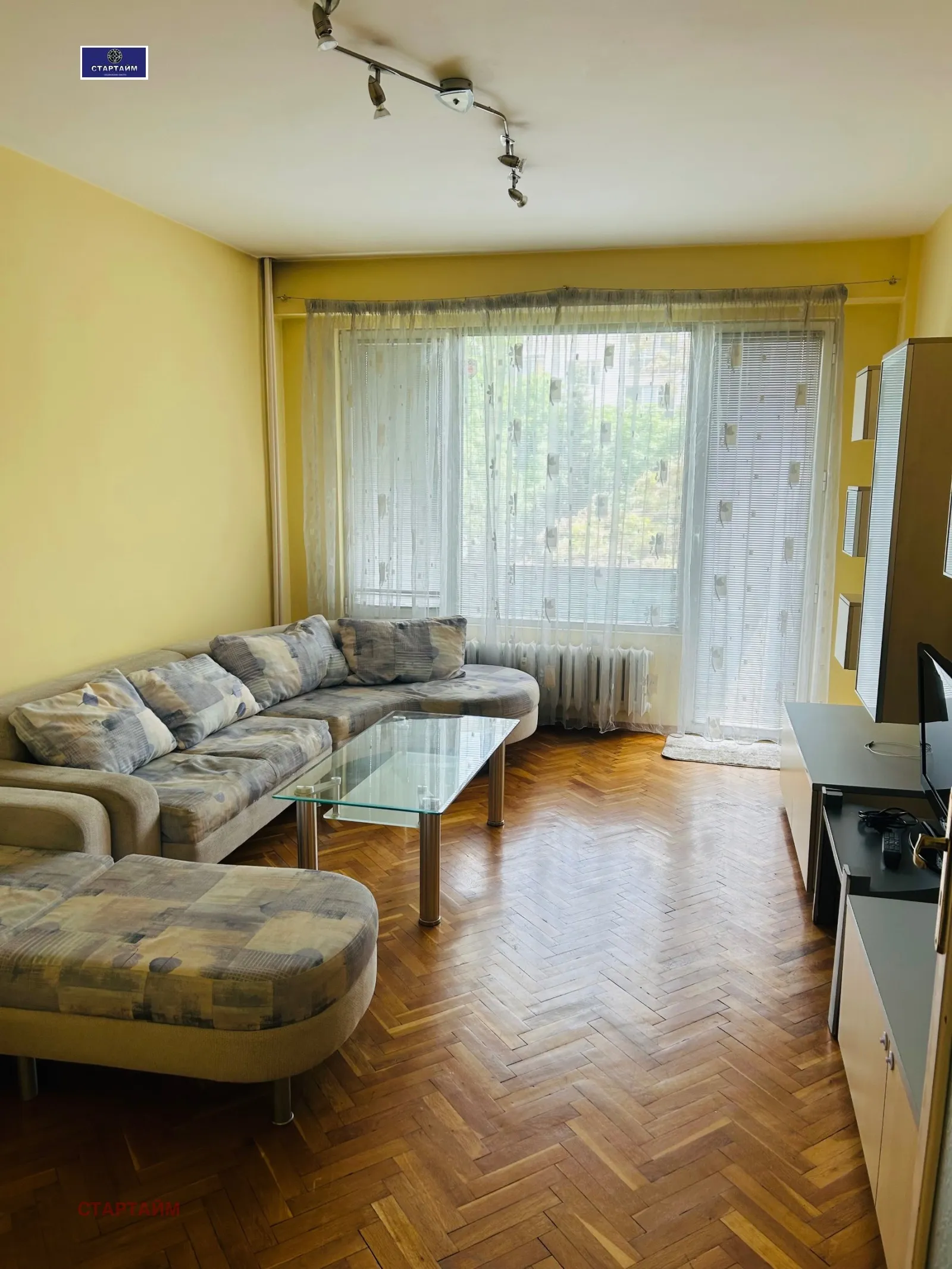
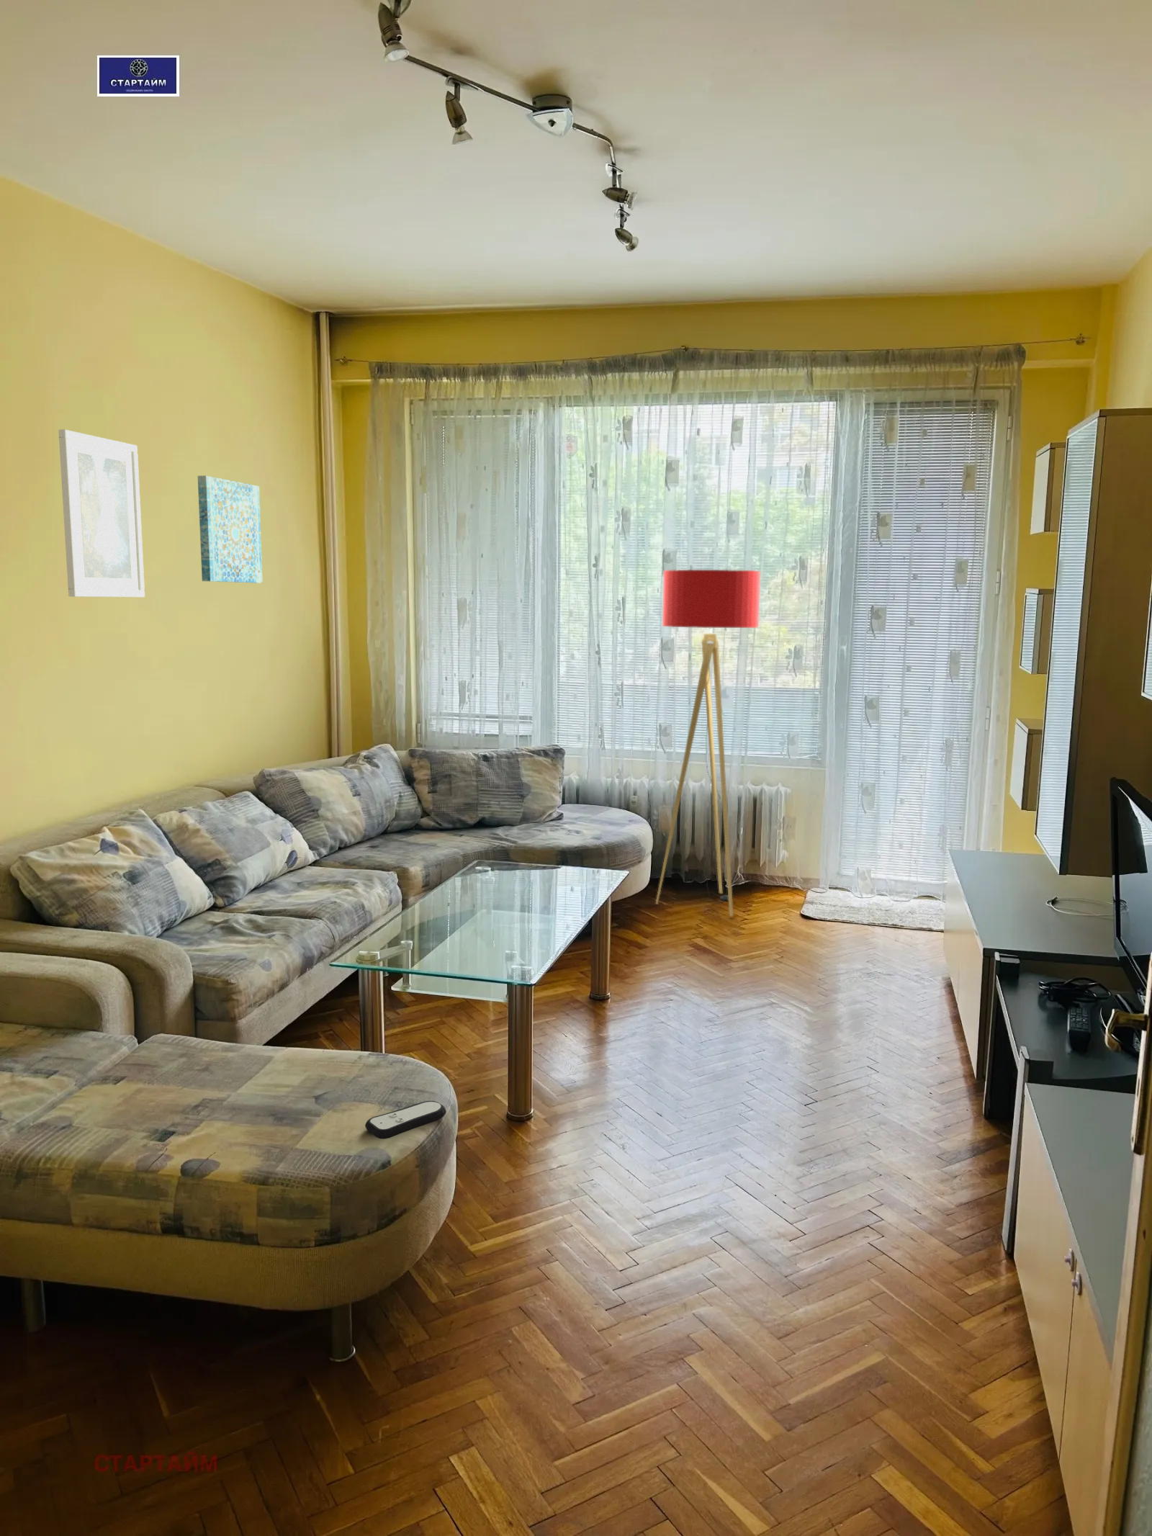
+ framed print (104, 518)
+ remote control (407, 1118)
+ wall art (231, 531)
+ floor lamp (707, 742)
